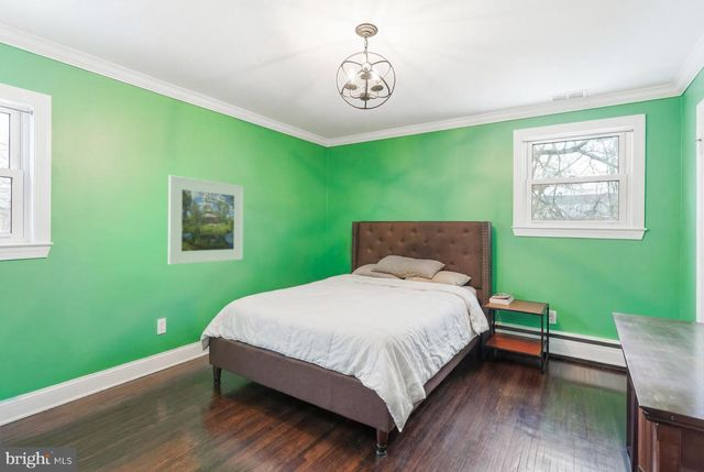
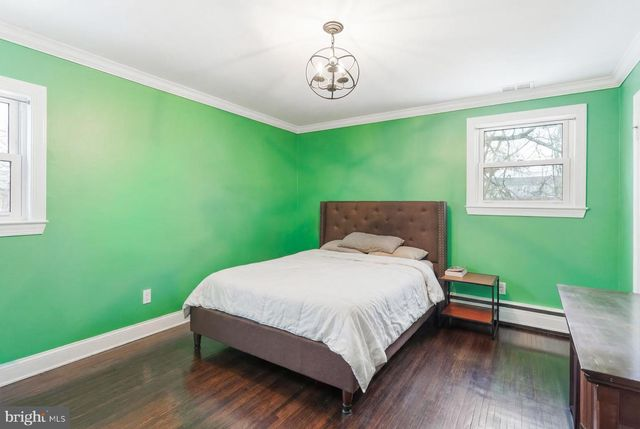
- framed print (209, 221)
